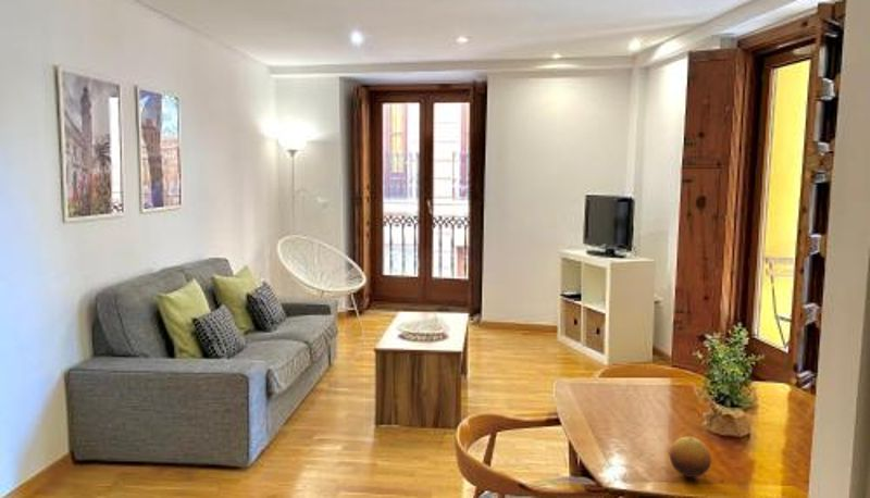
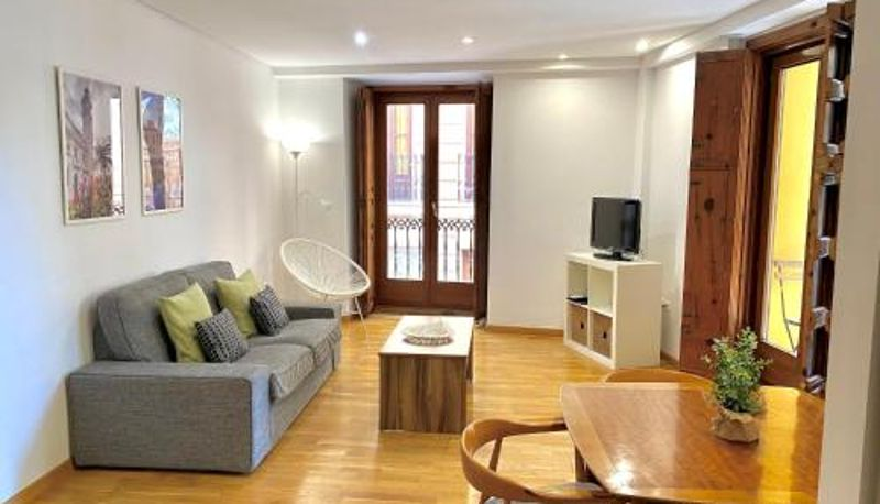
- fruit (689, 457)
